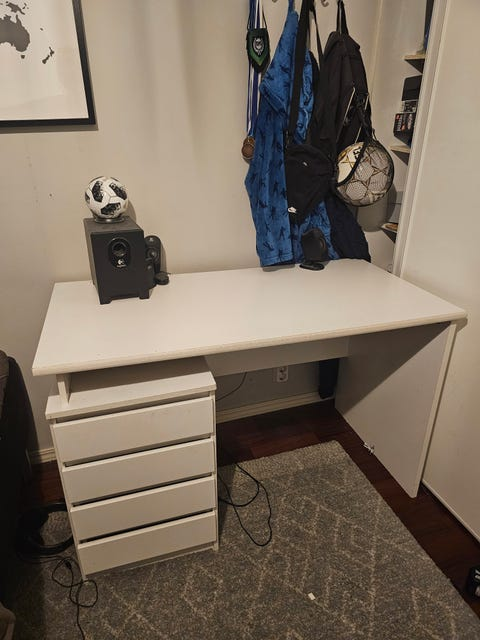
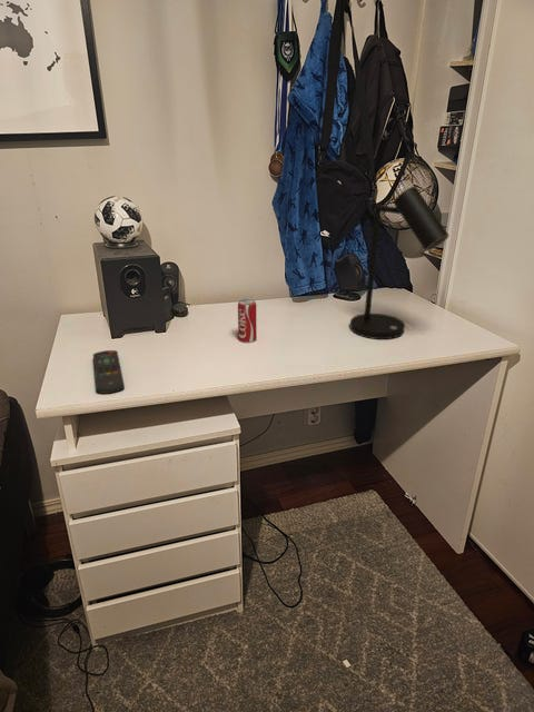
+ desk lamp (375, 261)
+ remote control (107, 369)
+ beverage can (247, 320)
